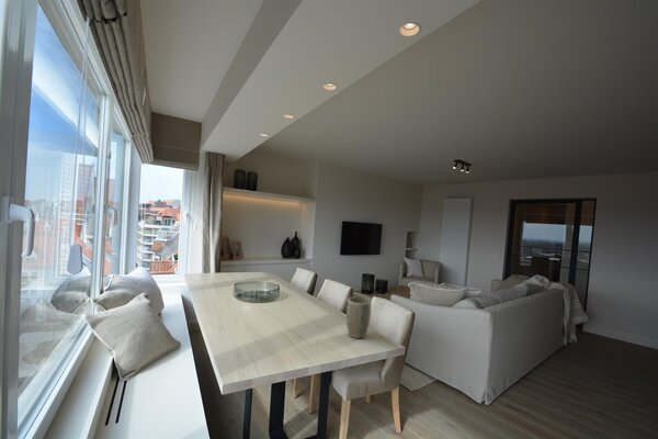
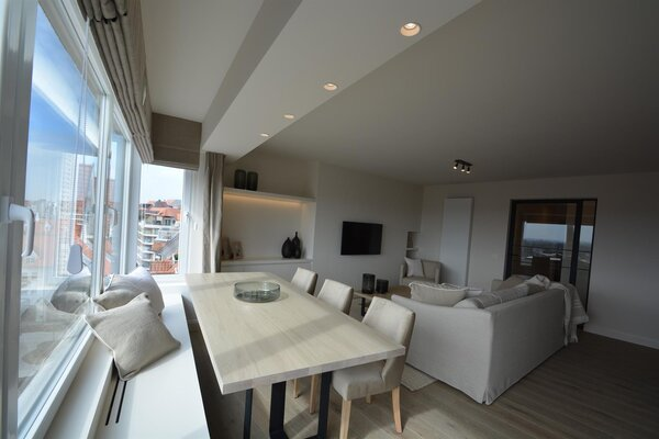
- plant pot (358, 317)
